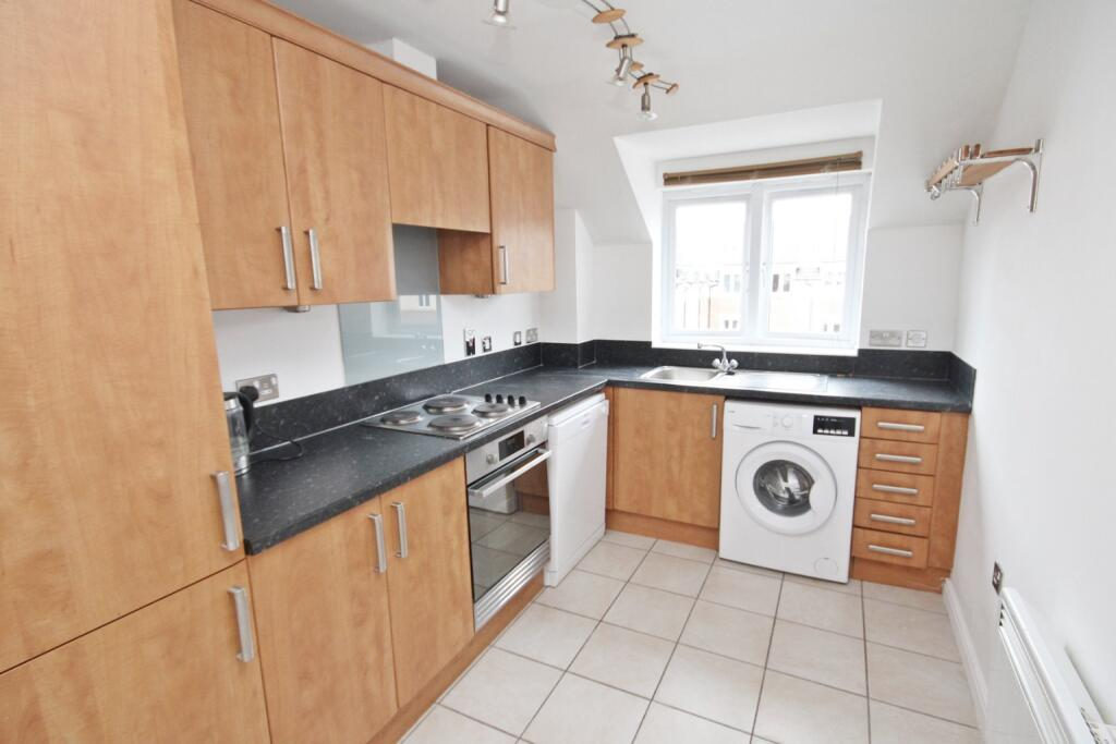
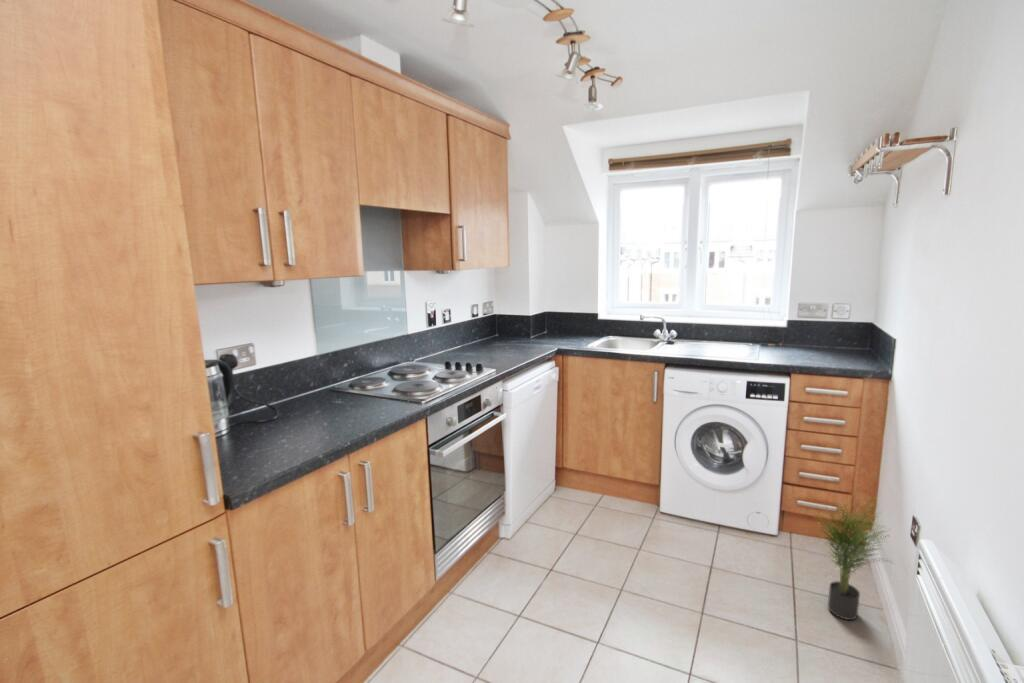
+ potted plant (846, 550)
